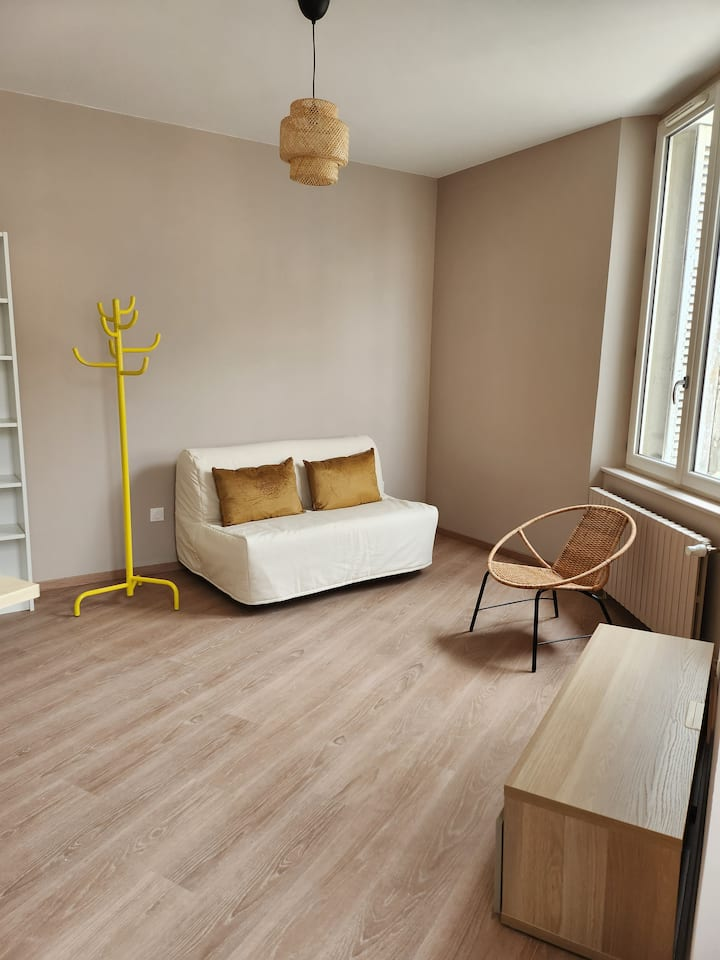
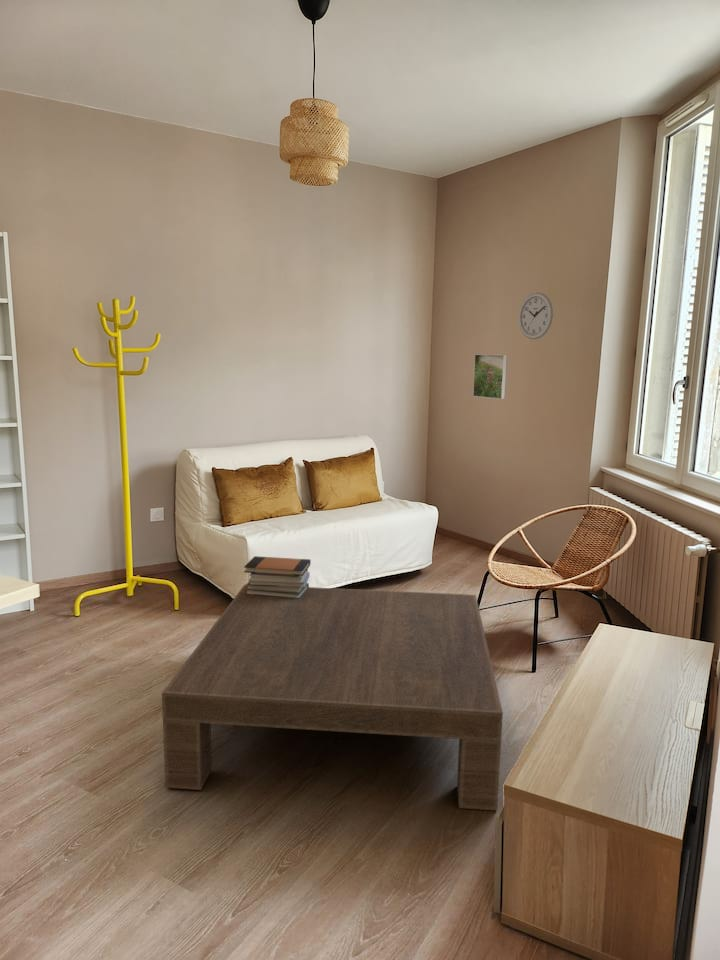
+ wall clock (534, 316)
+ book stack (278, 576)
+ coffee table (346, 675)
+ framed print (489, 376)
